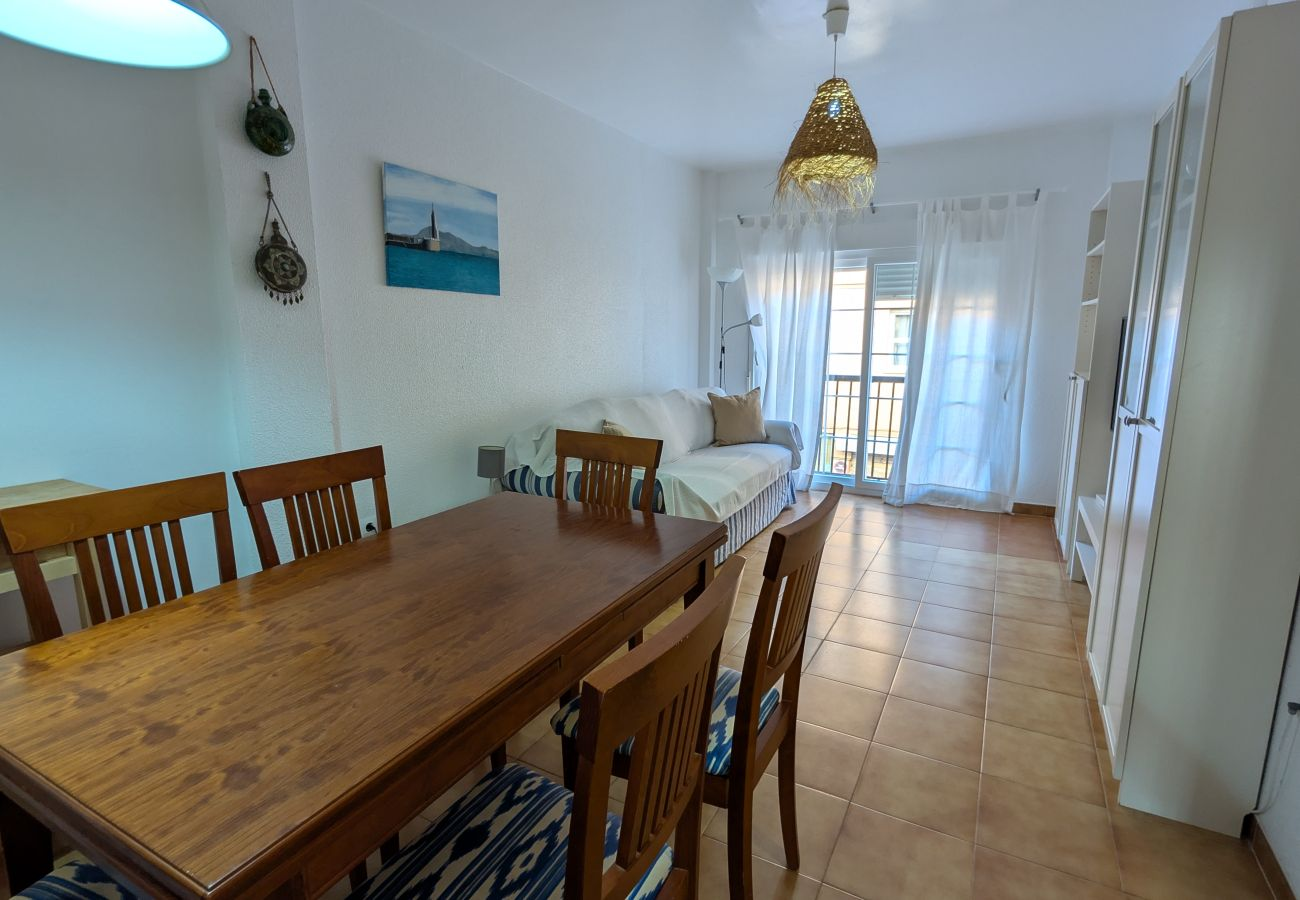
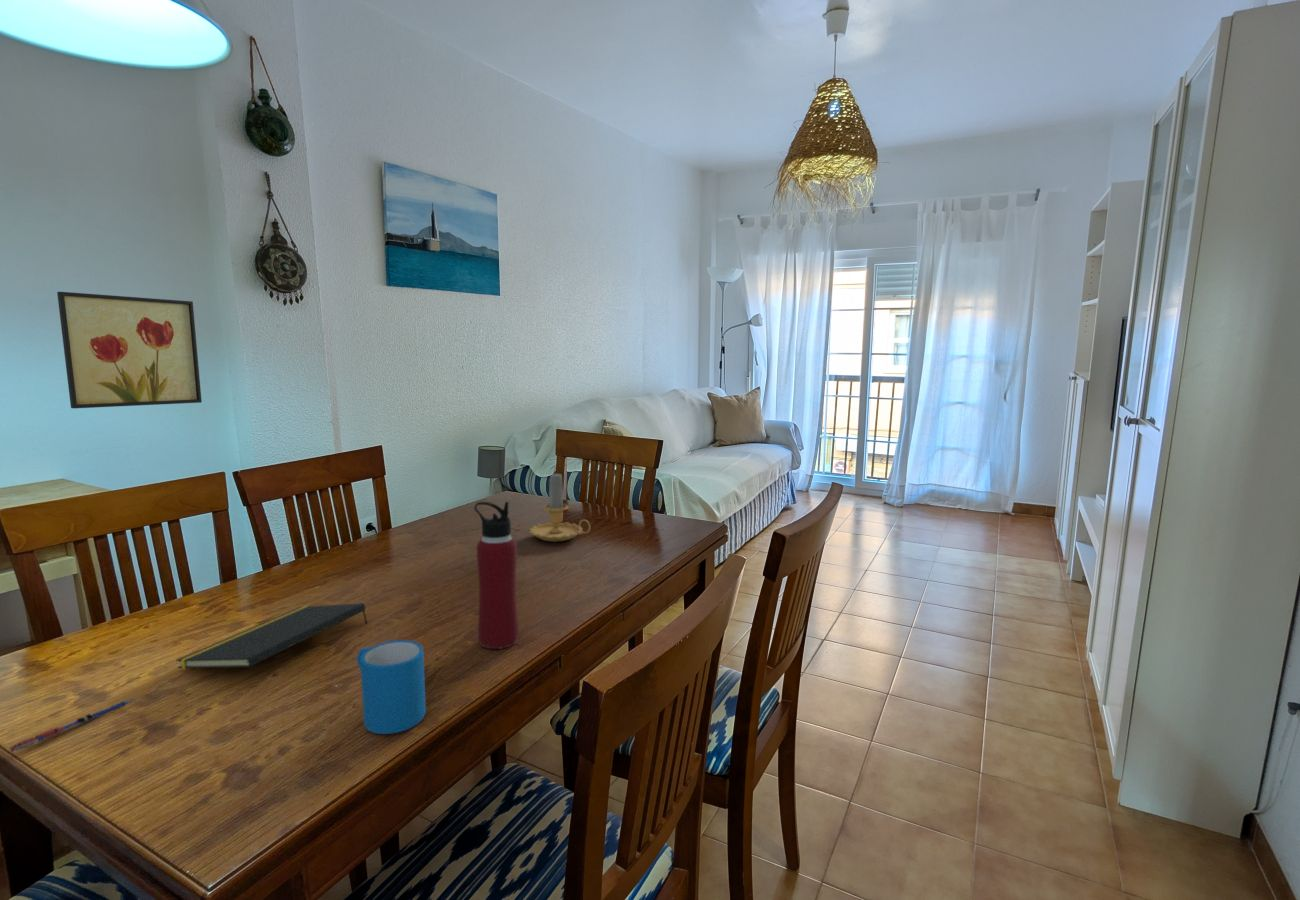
+ notepad (277, 633)
+ water bottle (497, 572)
+ mug (384, 681)
+ candle (561, 505)
+ pen (76, 721)
+ wall art (134, 351)
